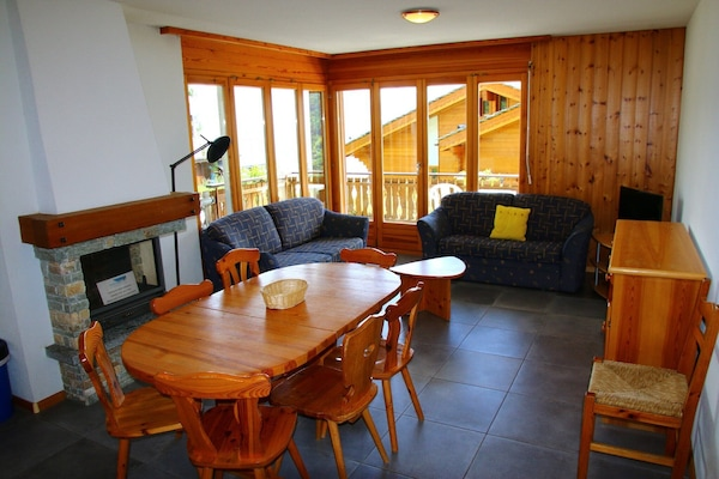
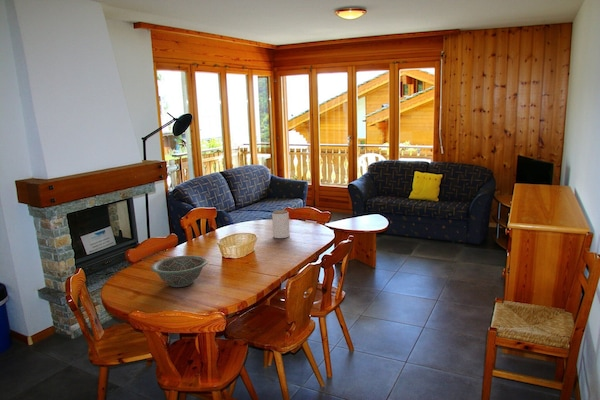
+ jar (280, 224)
+ decorative bowl (180, 273)
